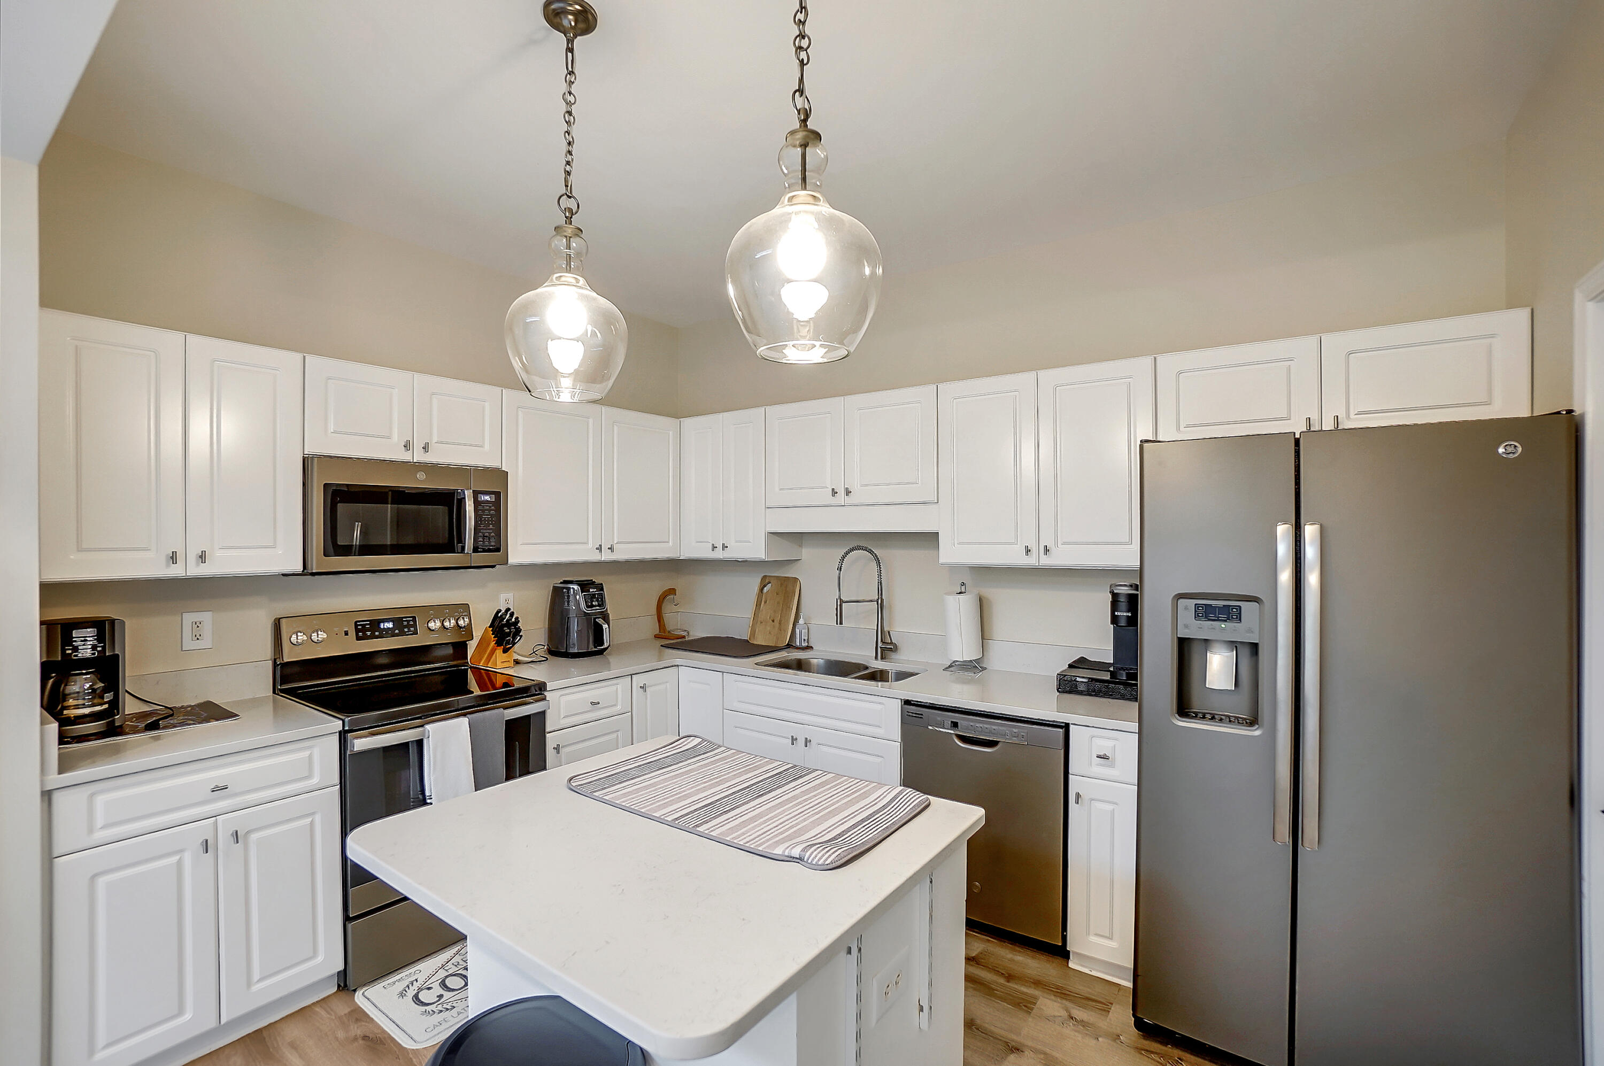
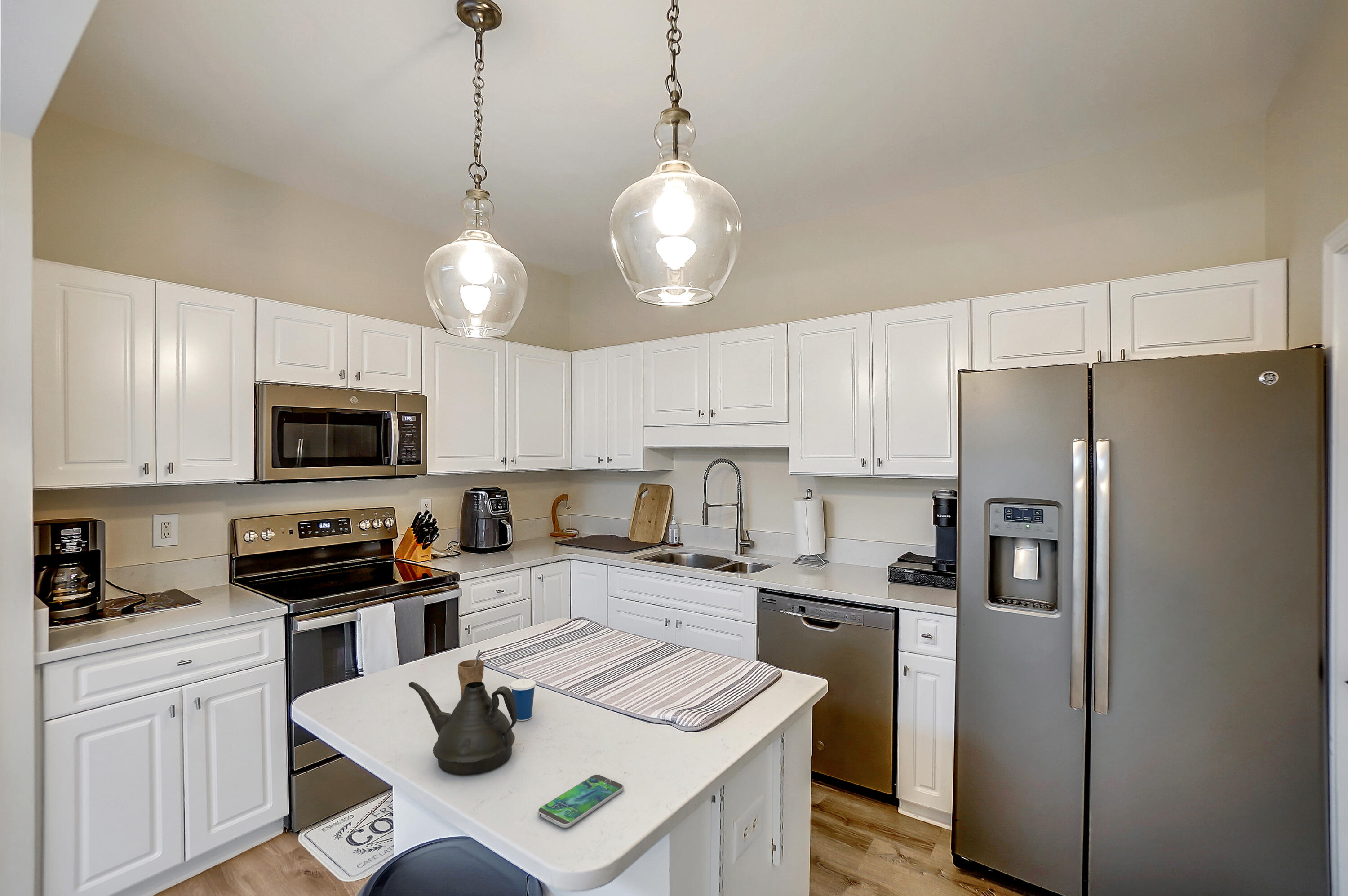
+ cup (471, 678)
+ smartphone (582, 799)
+ cup (523, 691)
+ teapot (462, 719)
